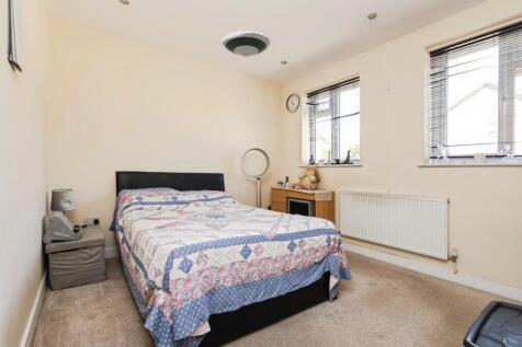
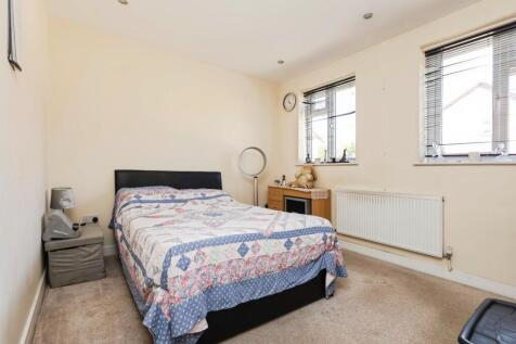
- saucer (246, 48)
